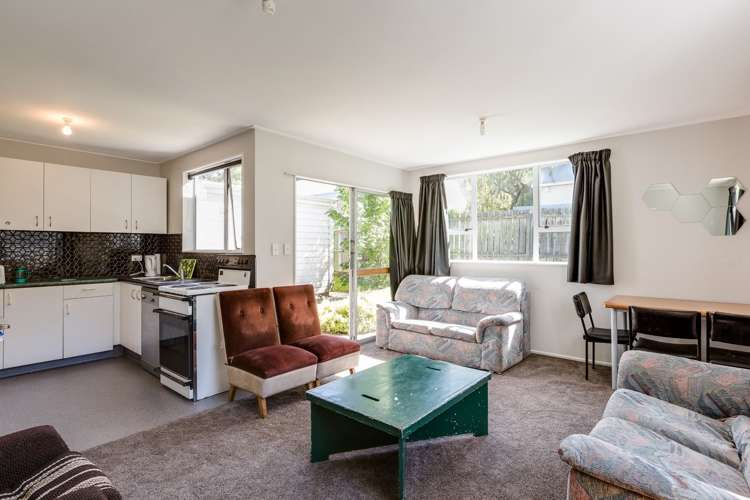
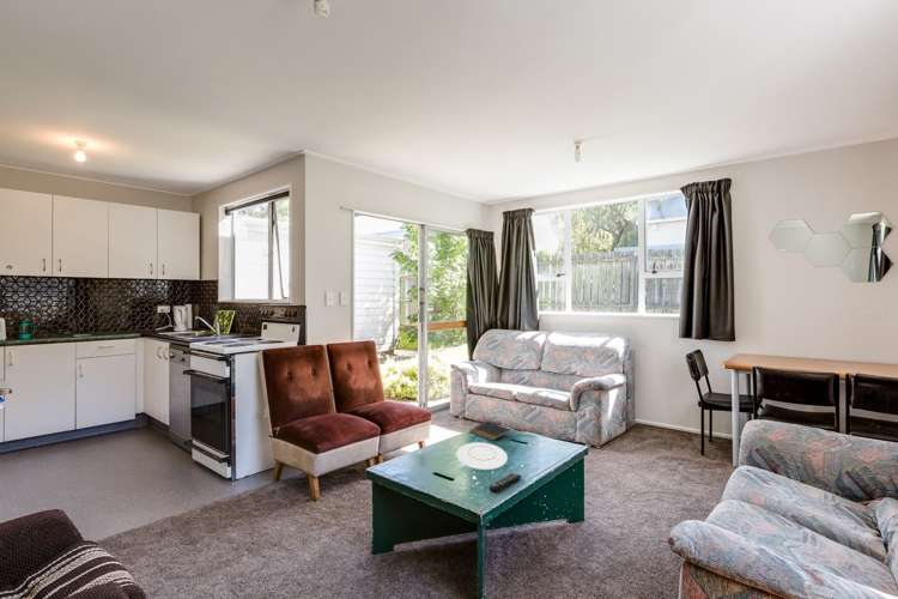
+ remote control (505, 482)
+ plate (481, 454)
+ notepad (490, 430)
